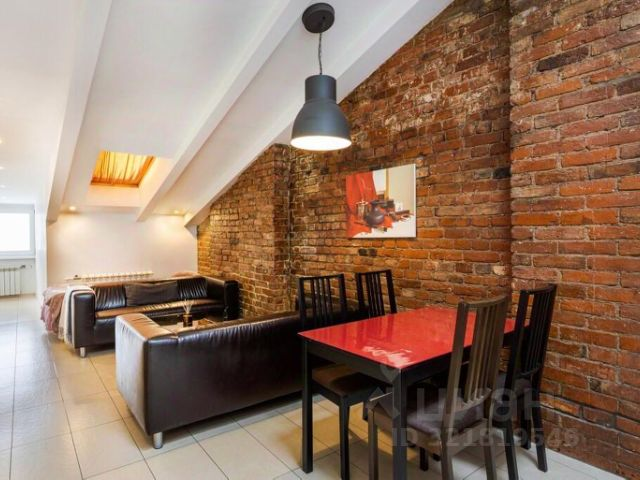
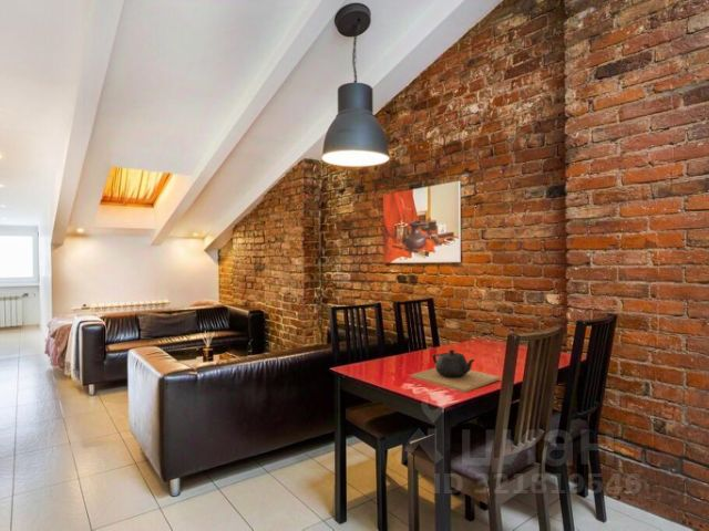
+ teapot (454, 364)
